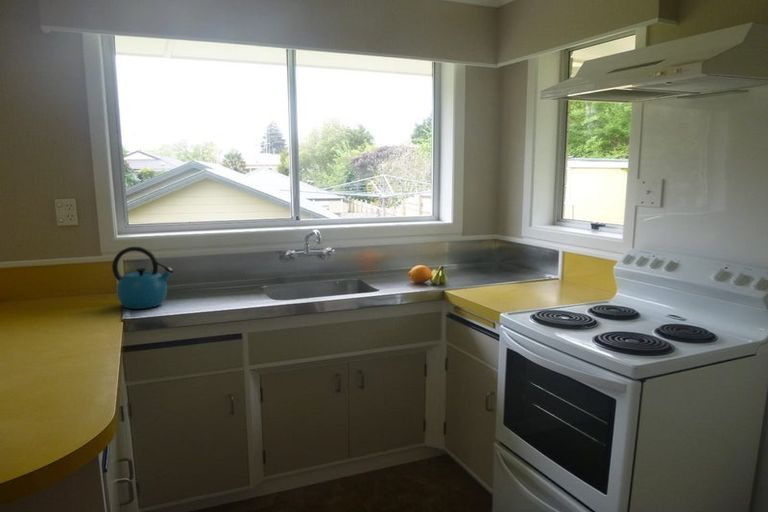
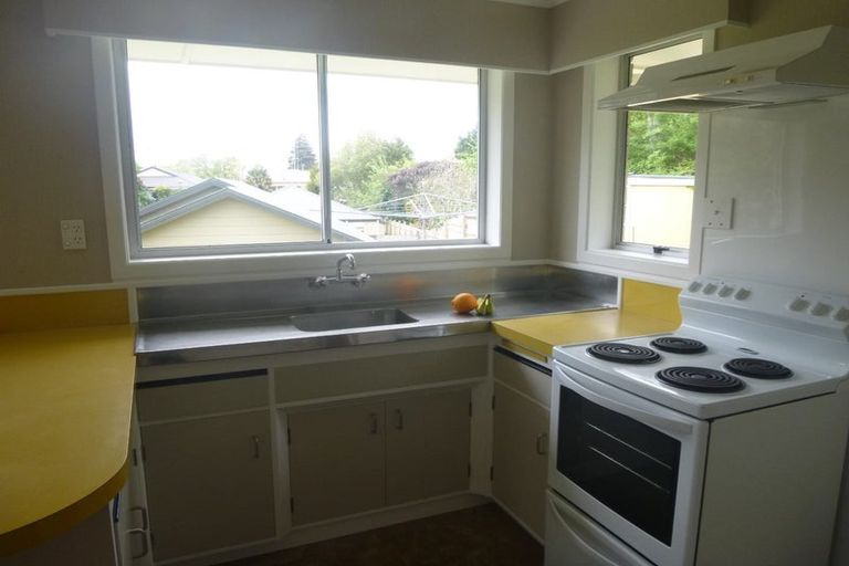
- kettle (144, 276)
